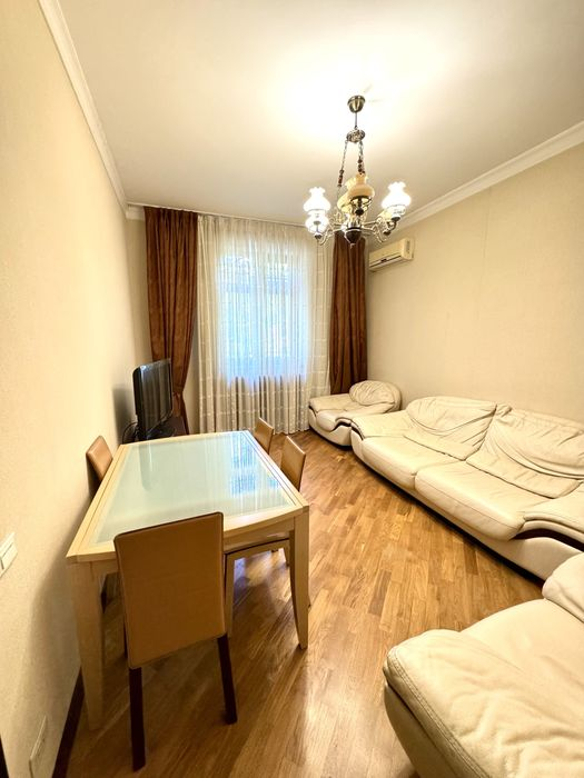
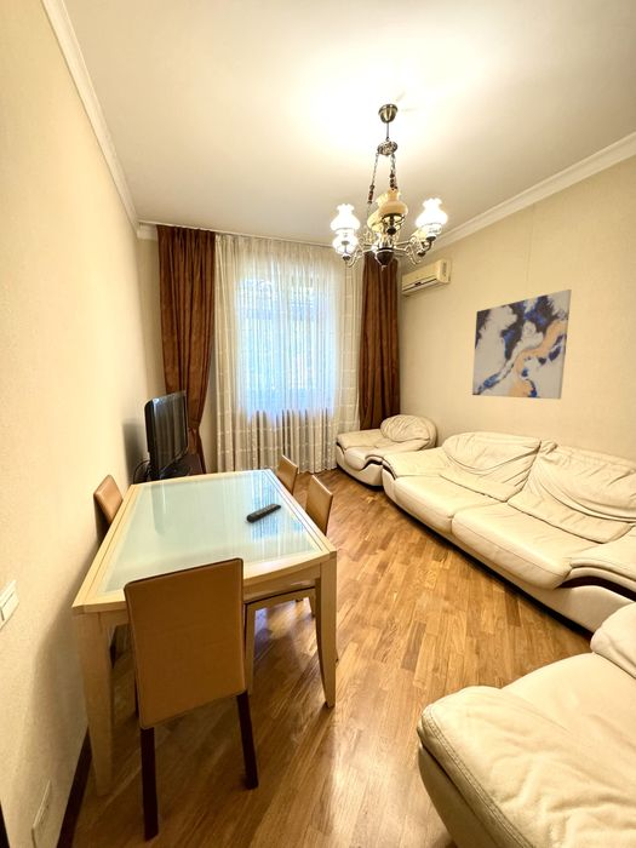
+ wall art (514, 350)
+ remote control (264, 511)
